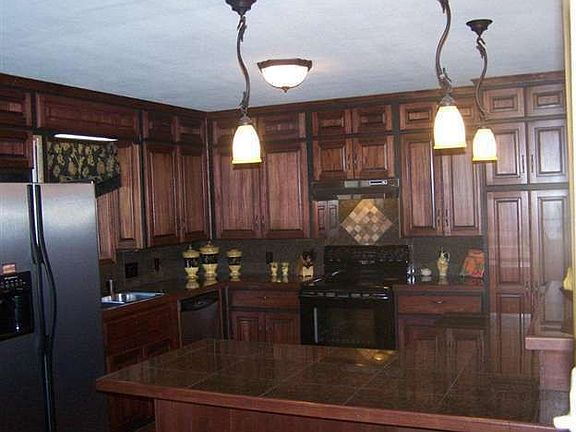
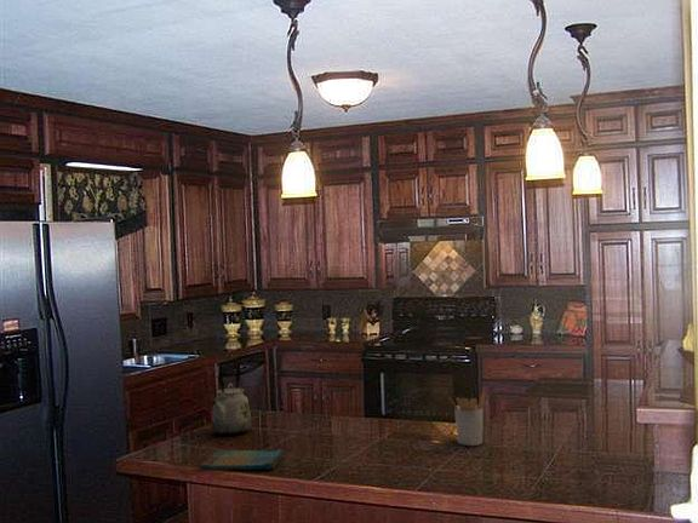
+ utensil holder (468, 418)
+ kettle (227, 400)
+ dish towel (242, 459)
